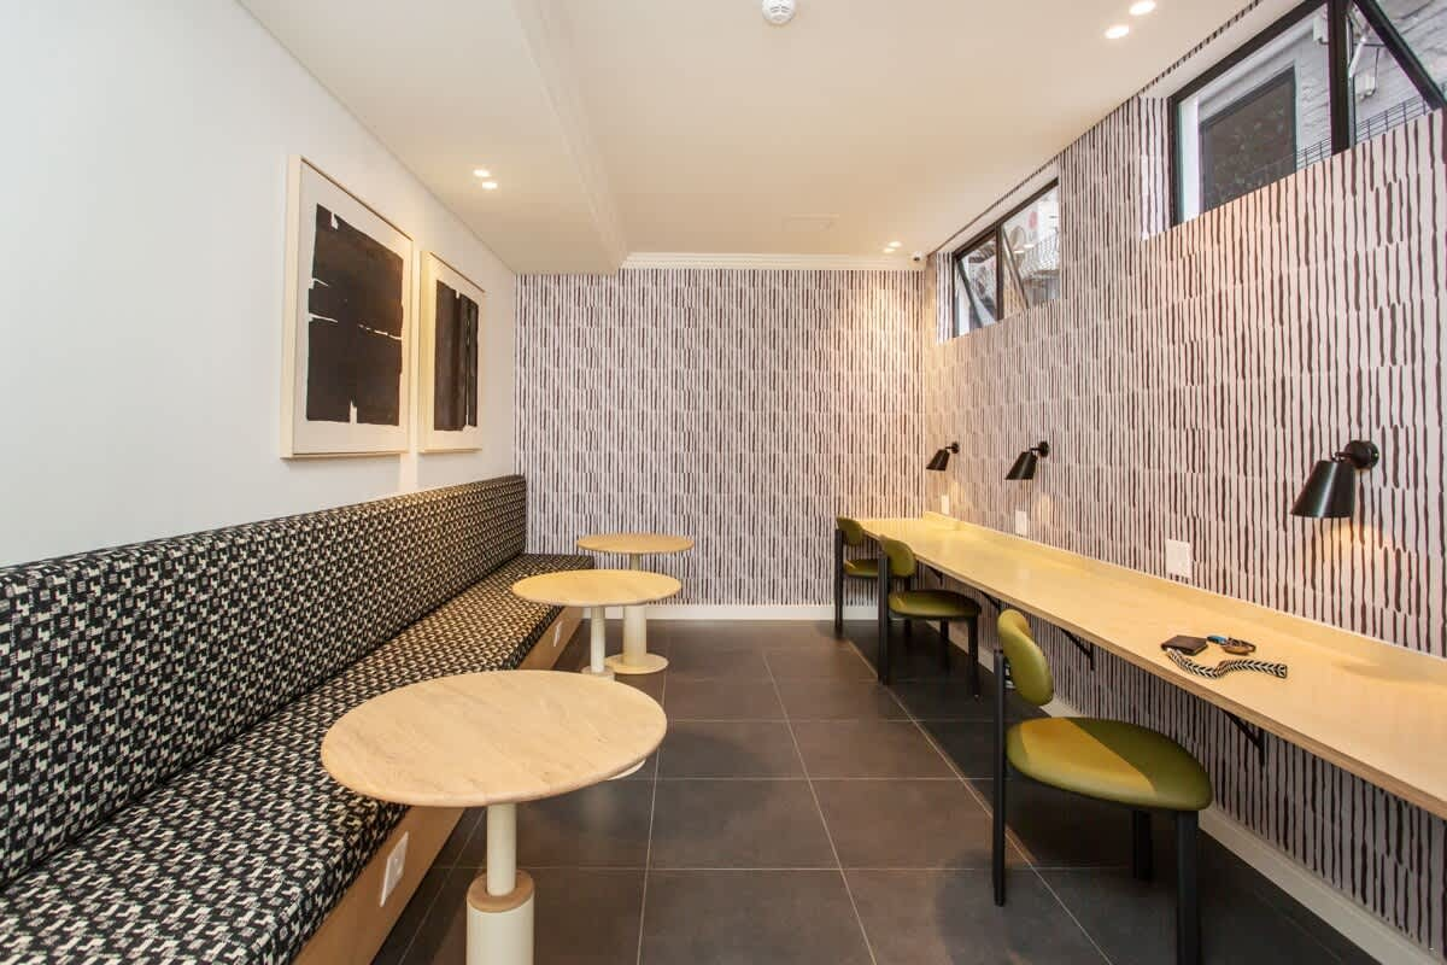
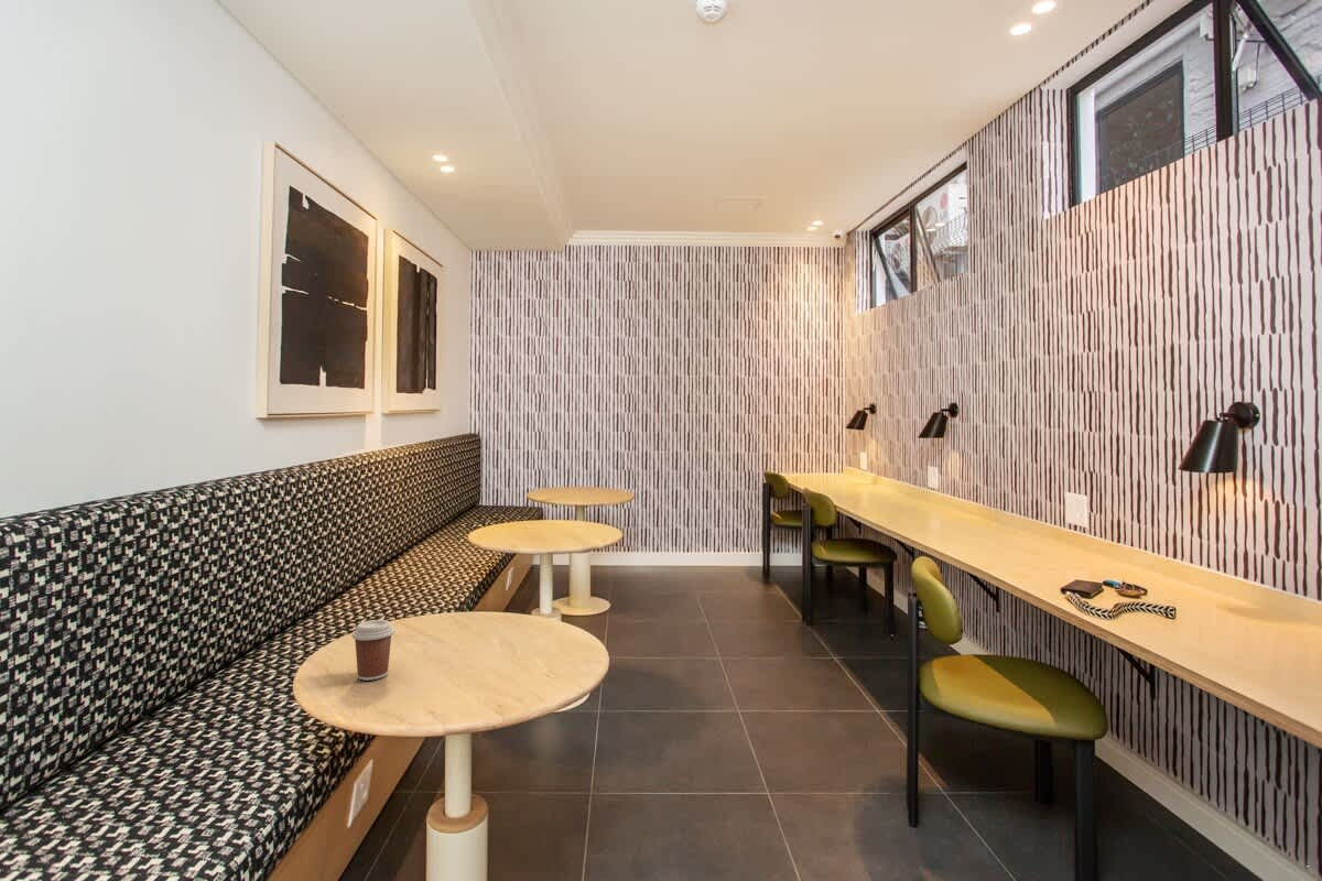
+ coffee cup (372, 649)
